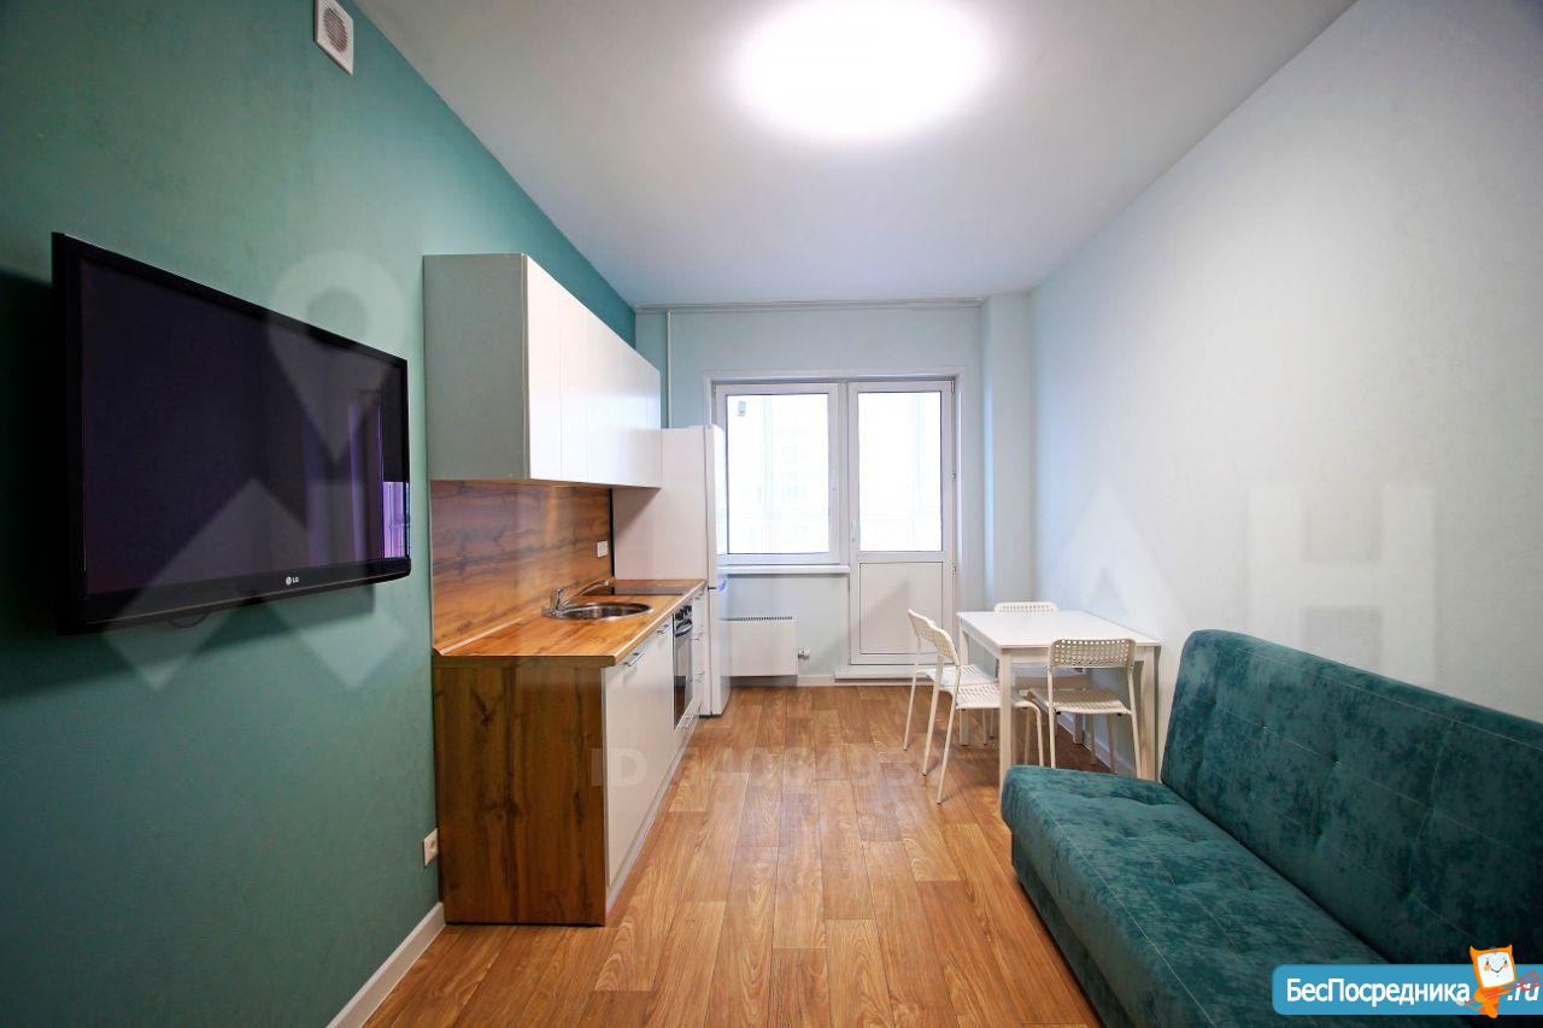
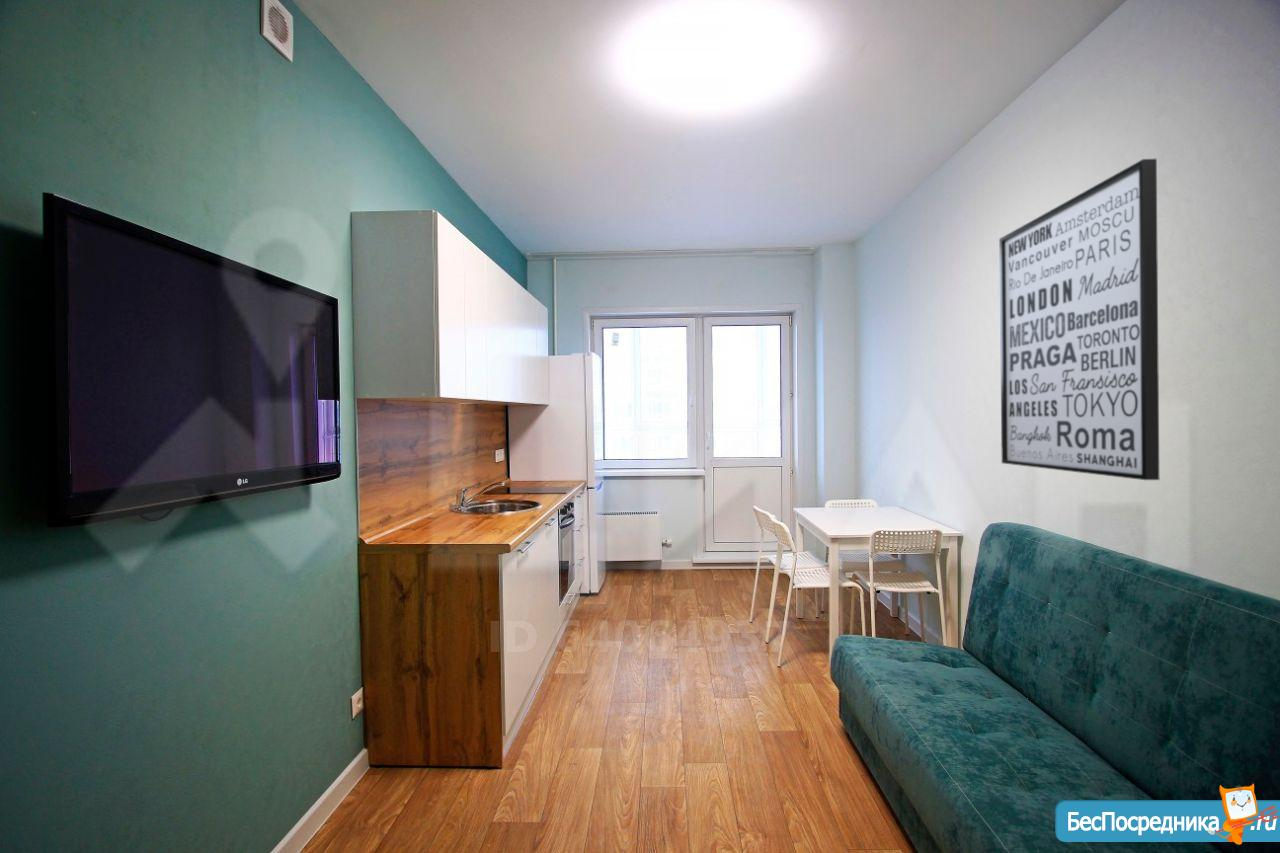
+ wall art (1065, 338)
